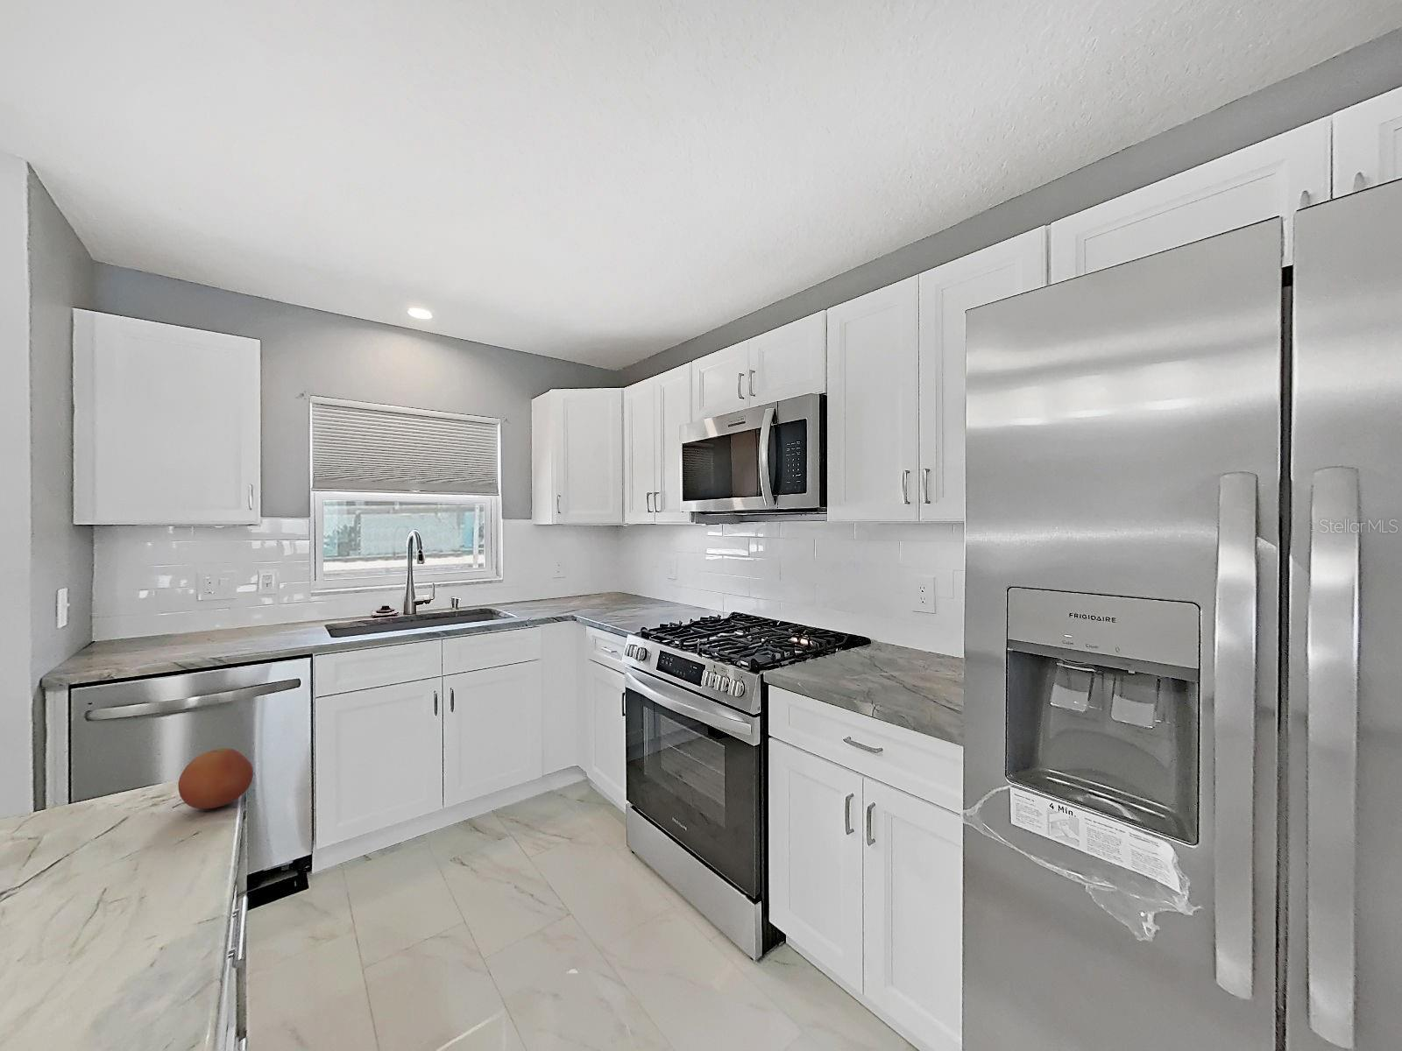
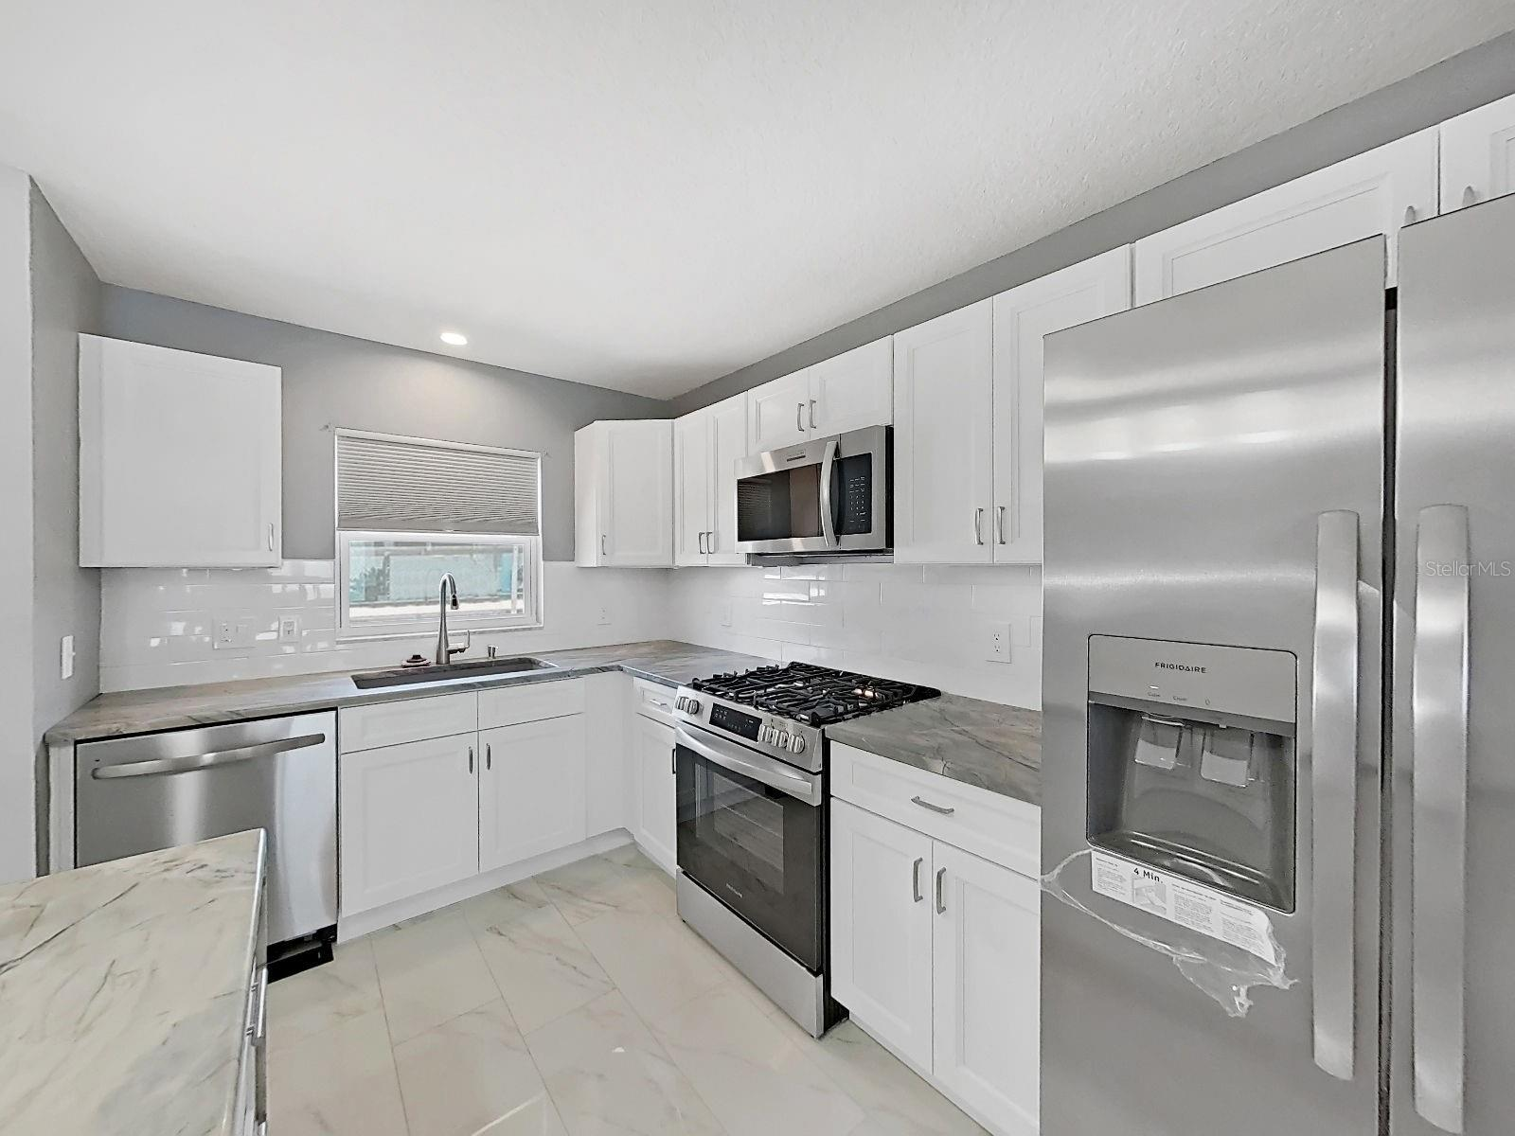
- fruit (216, 777)
